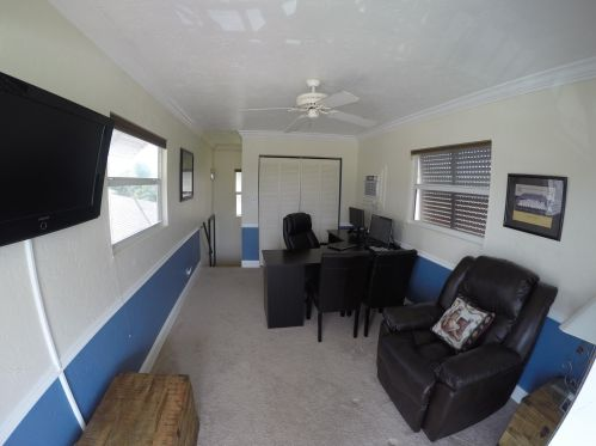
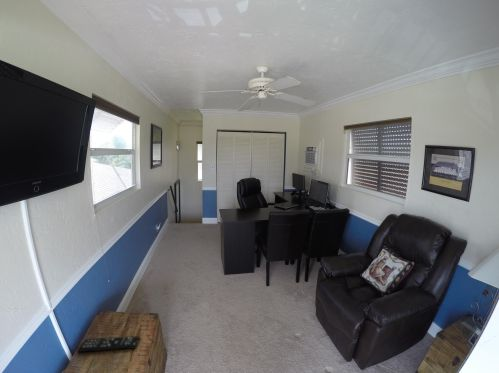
+ remote control (110, 343)
